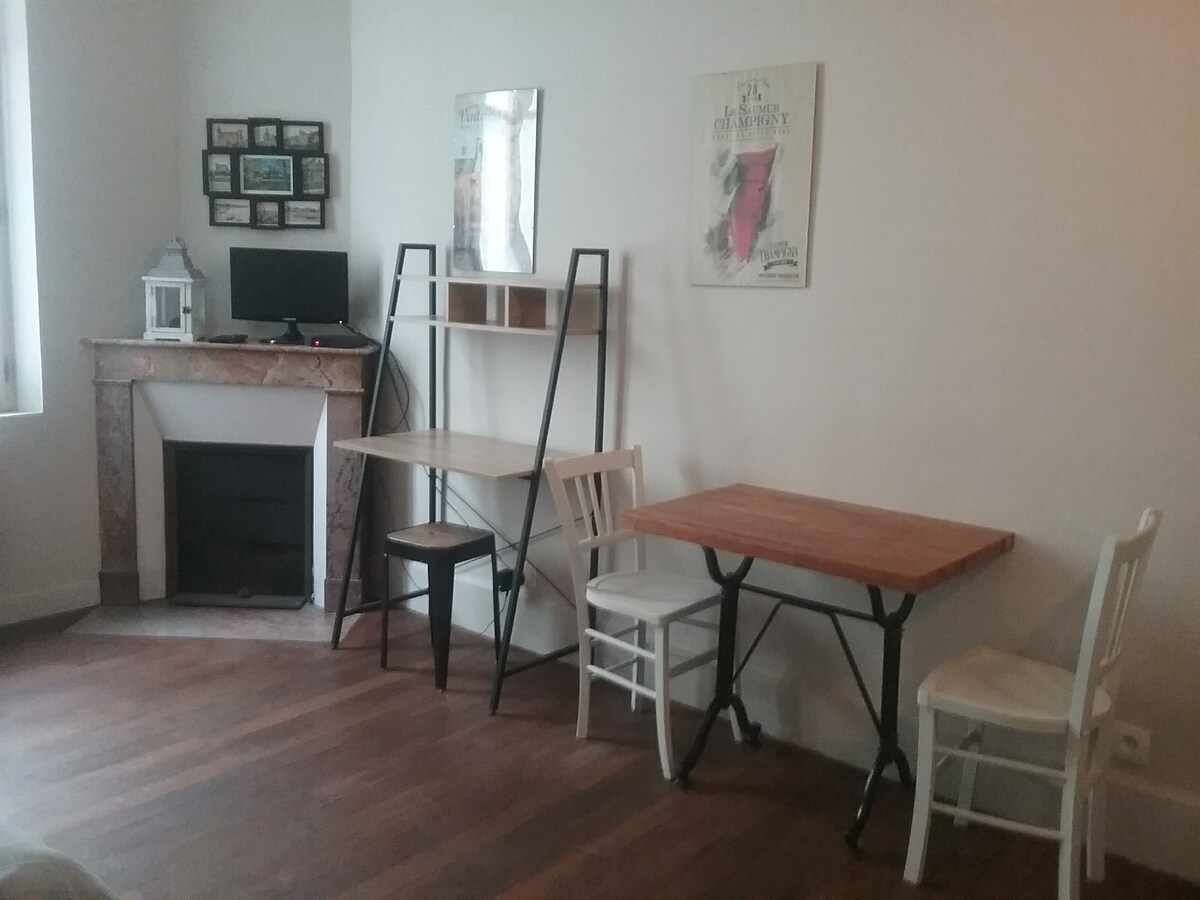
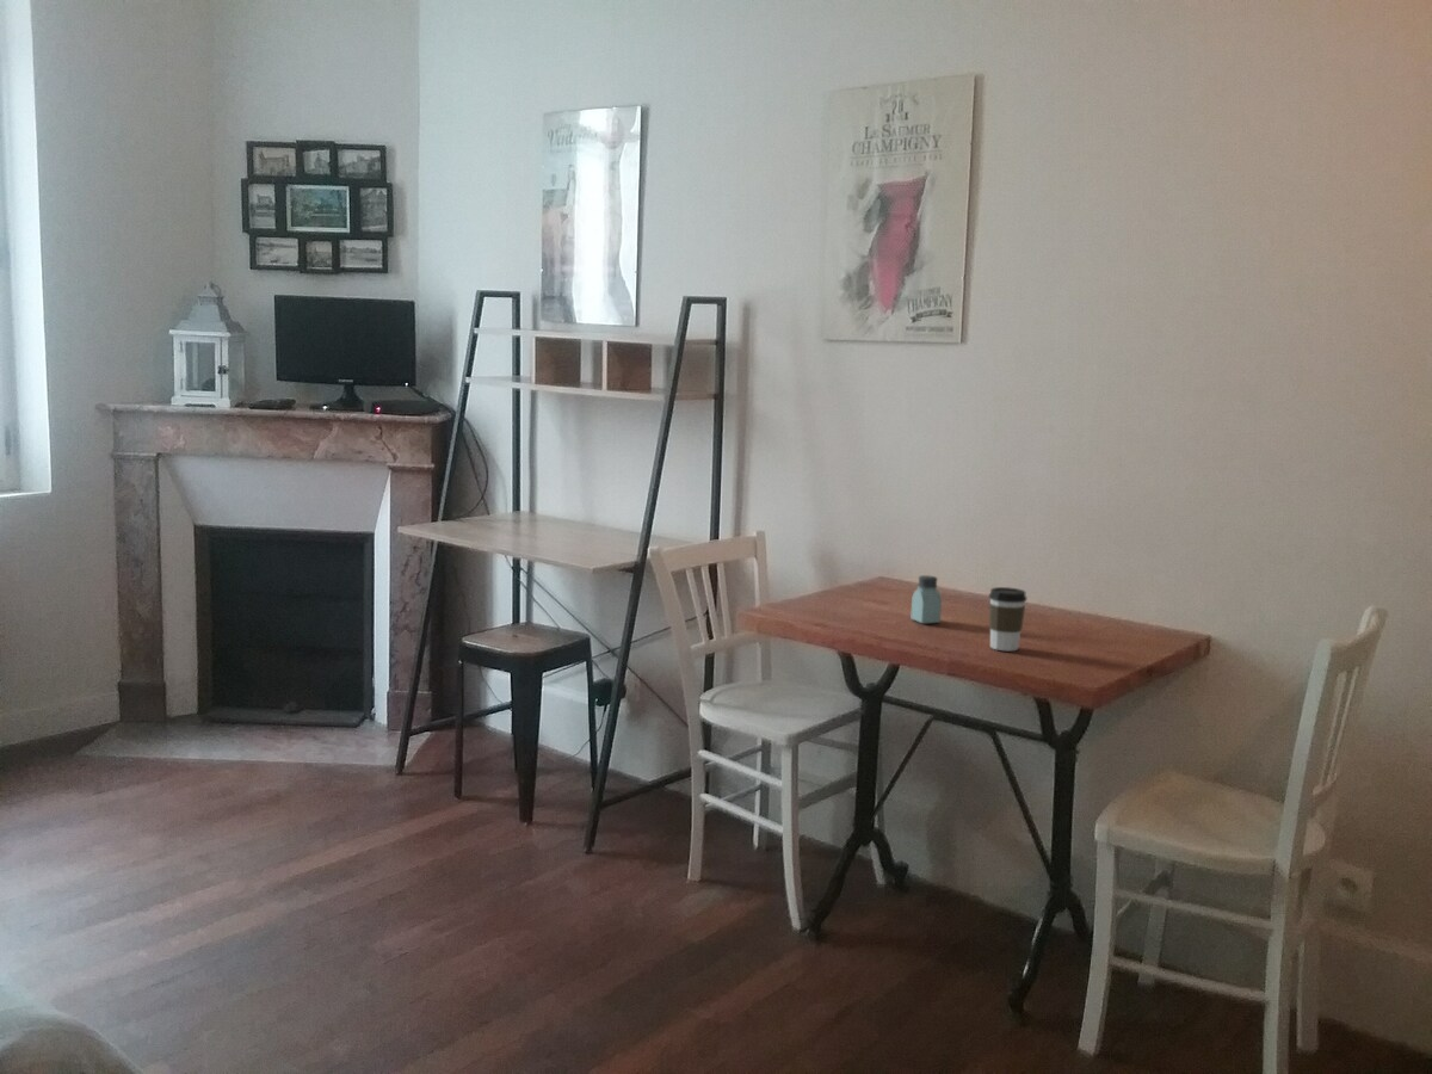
+ saltshaker (926, 599)
+ coffee cup (1006, 618)
